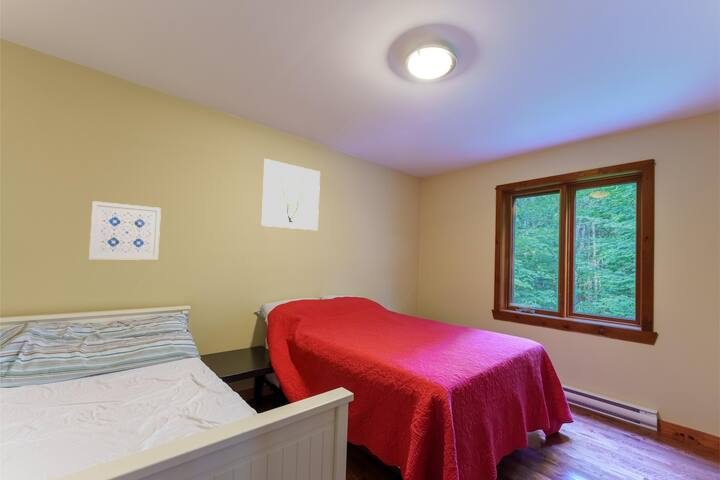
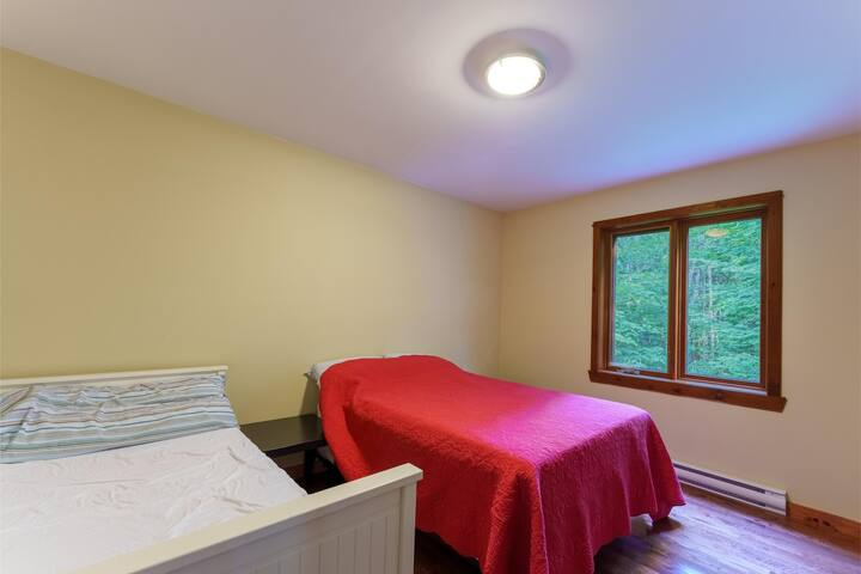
- wall art (292, 196)
- wall art (126, 232)
